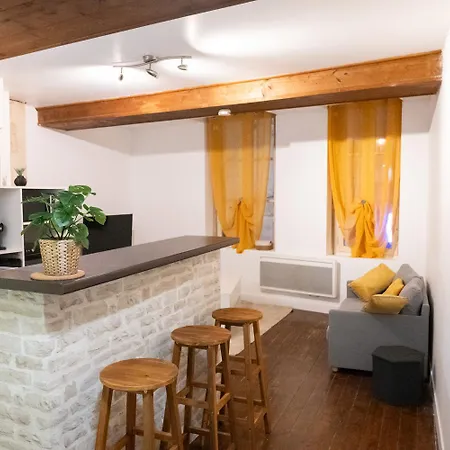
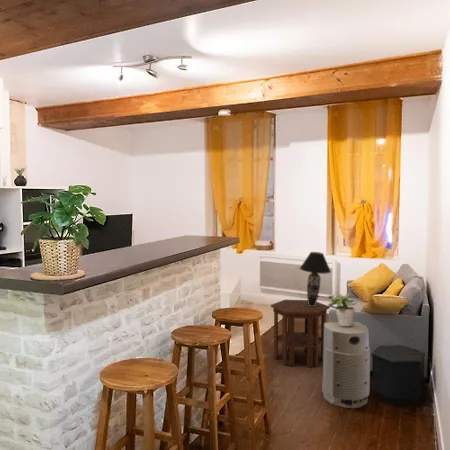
+ side table (299, 332)
+ air purifier (346, 362)
+ potted plant (341, 309)
+ table lamp (311, 279)
